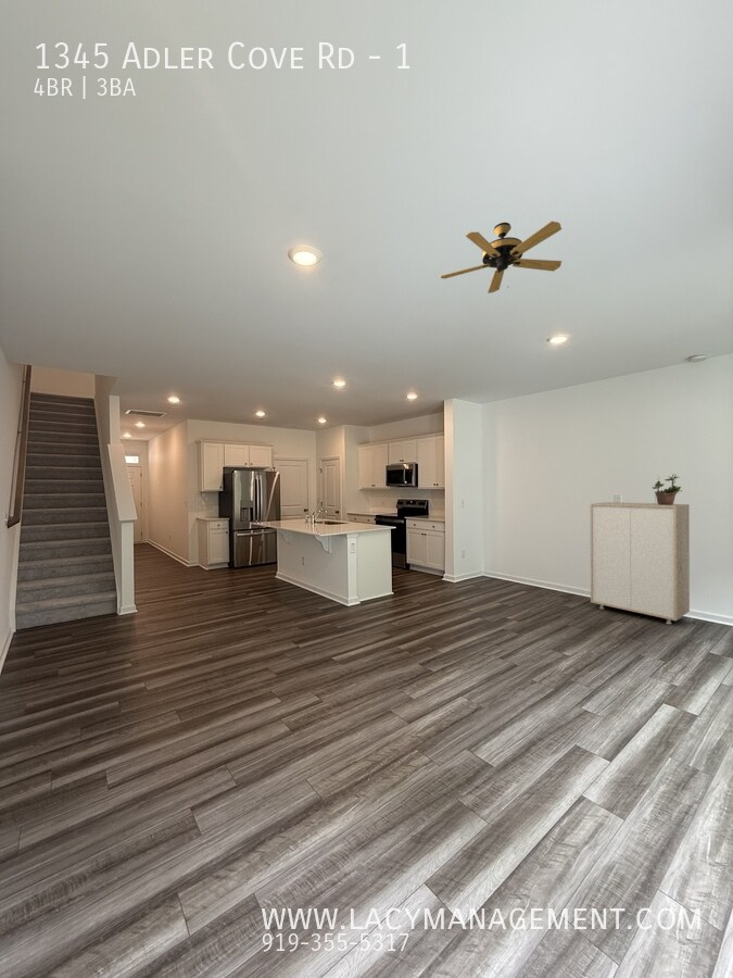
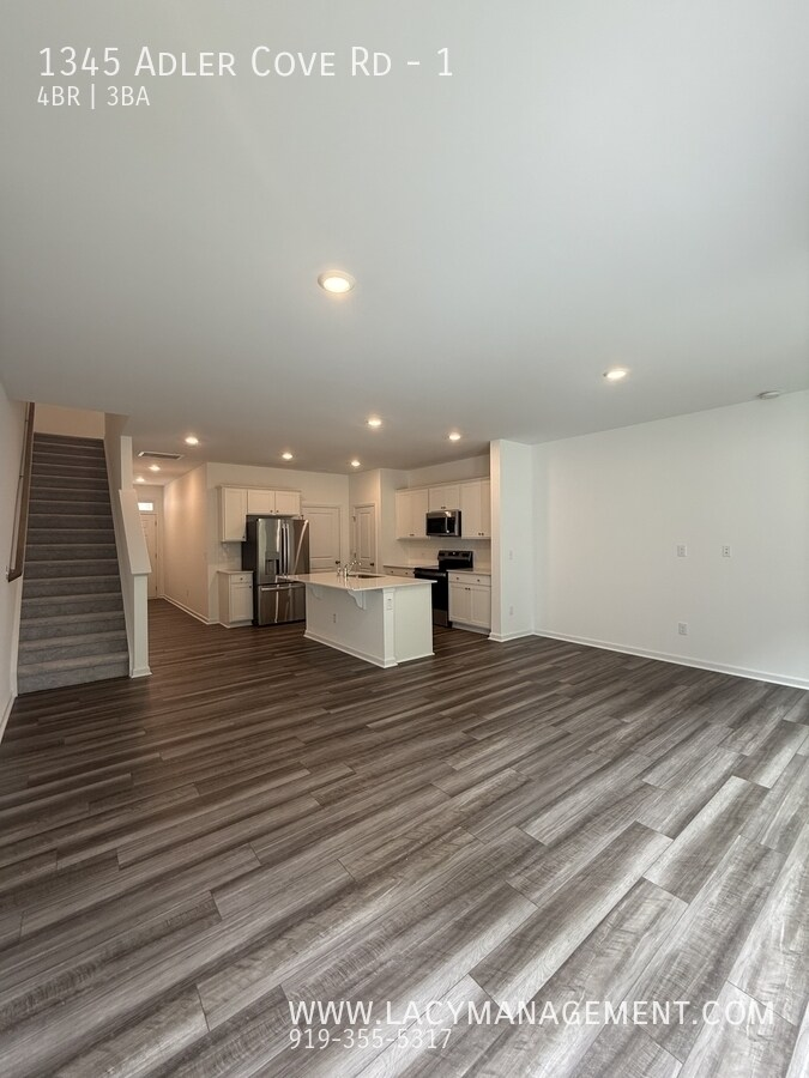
- potted plant (666, 489)
- storage cabinet (637, 557)
- ceiling fan (498, 260)
